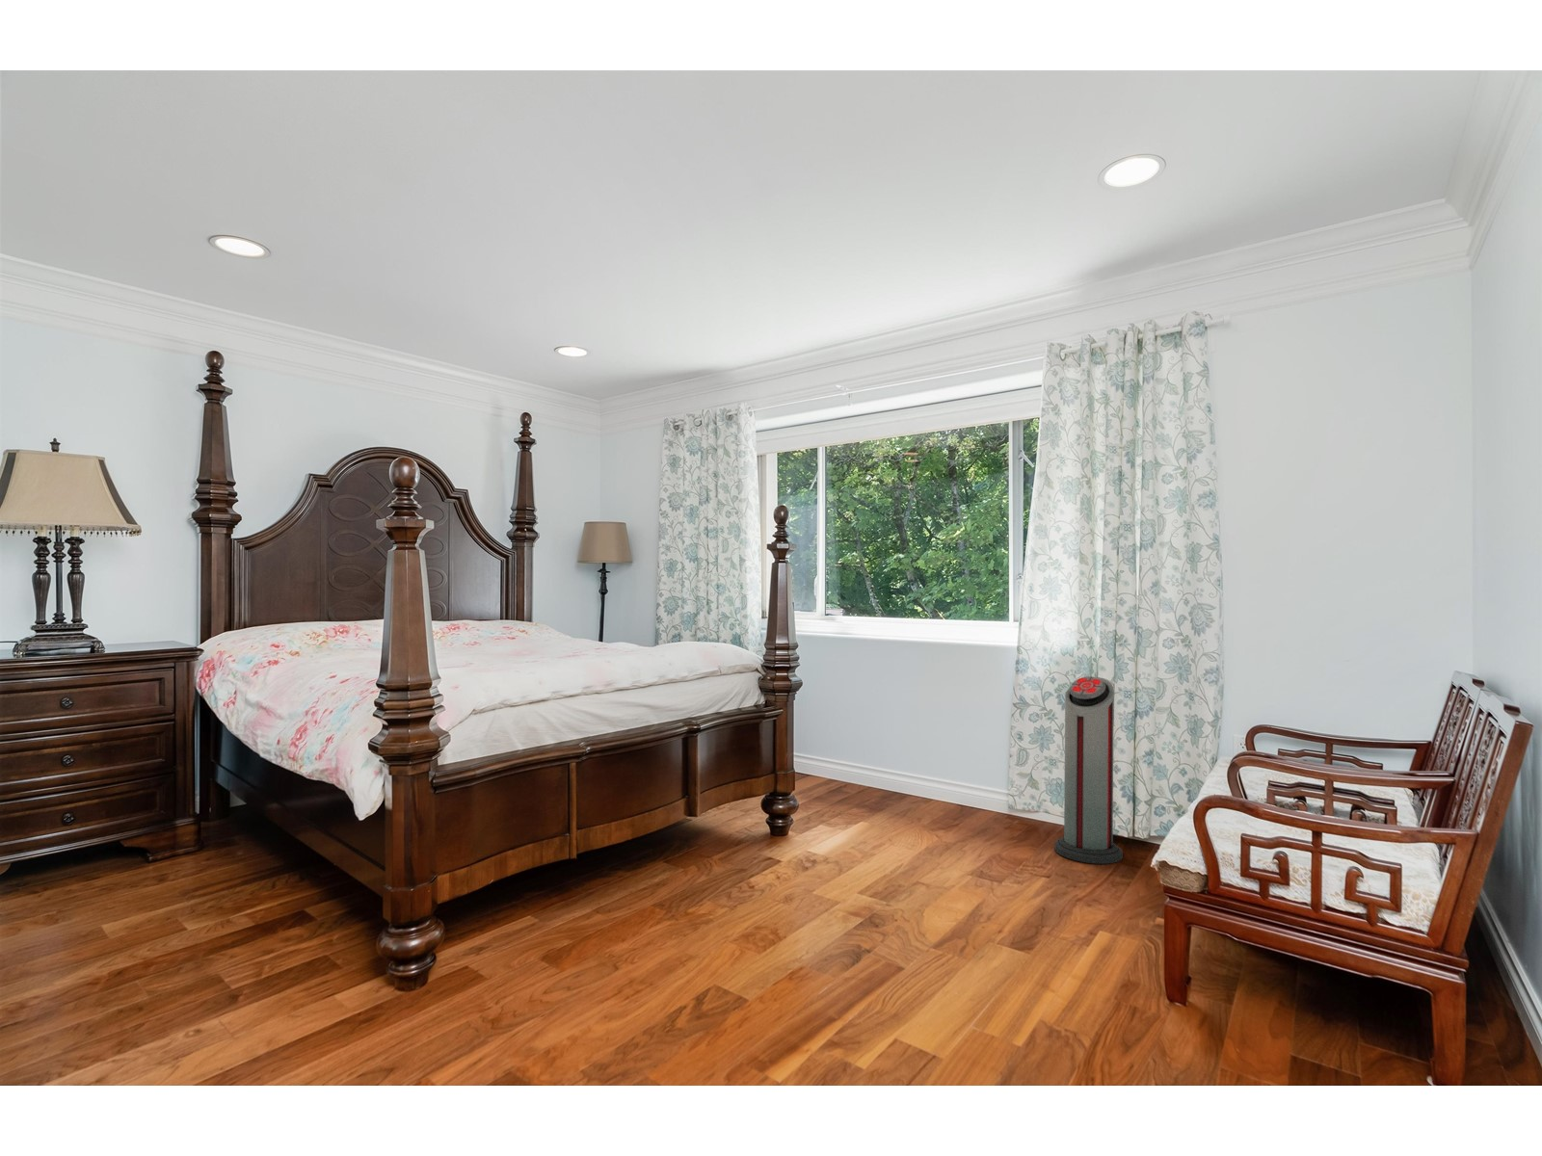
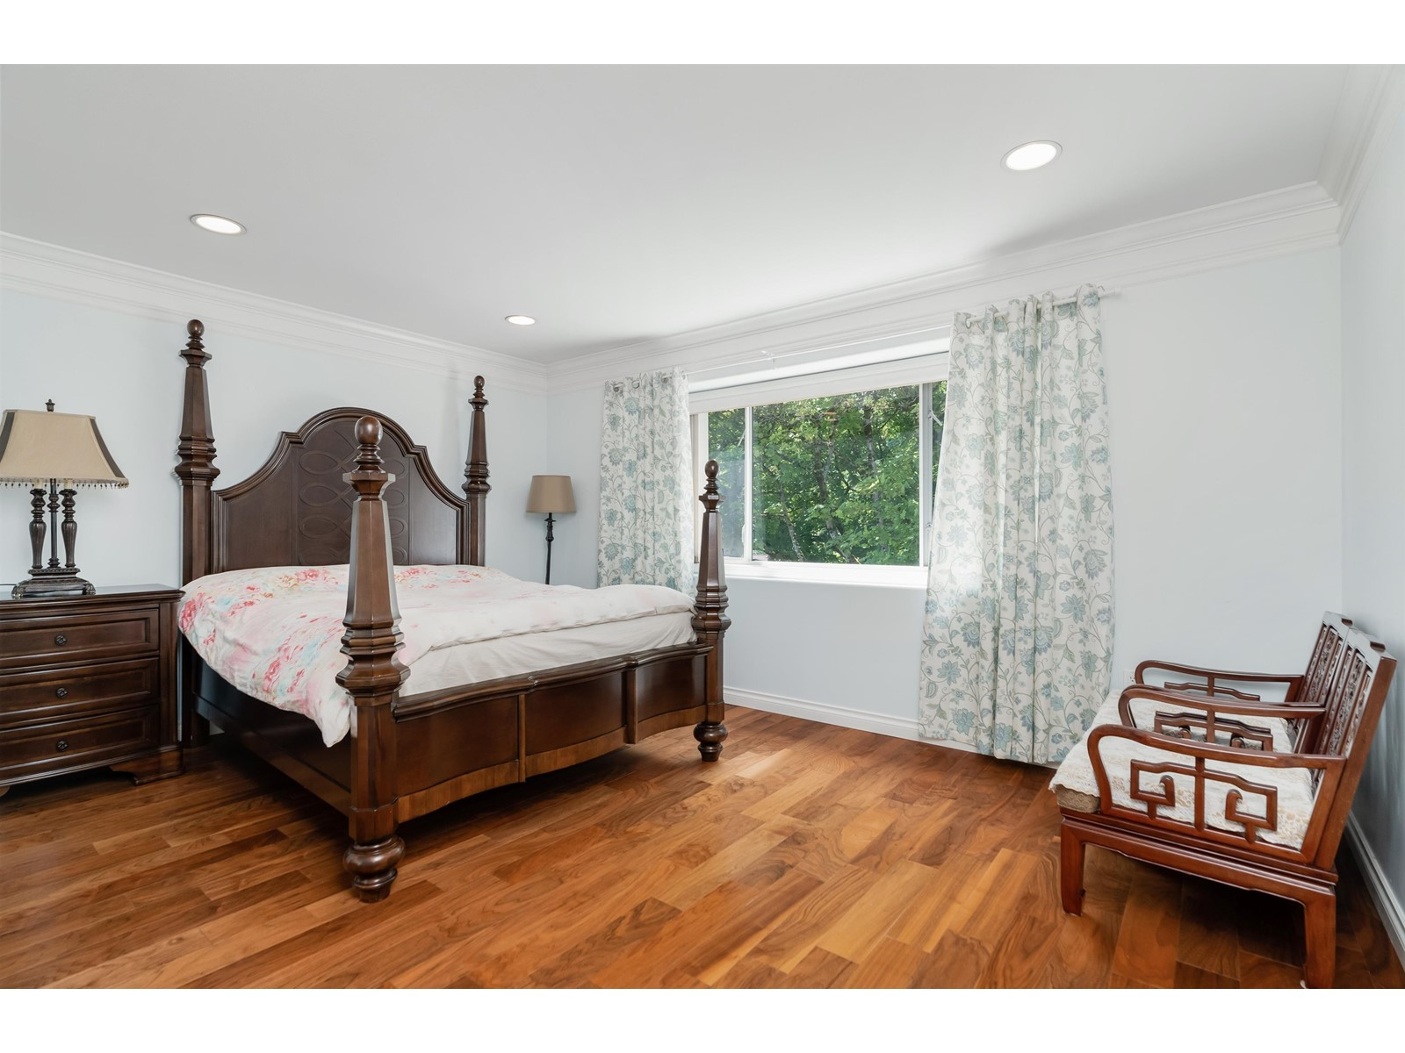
- air purifier (1088, 764)
